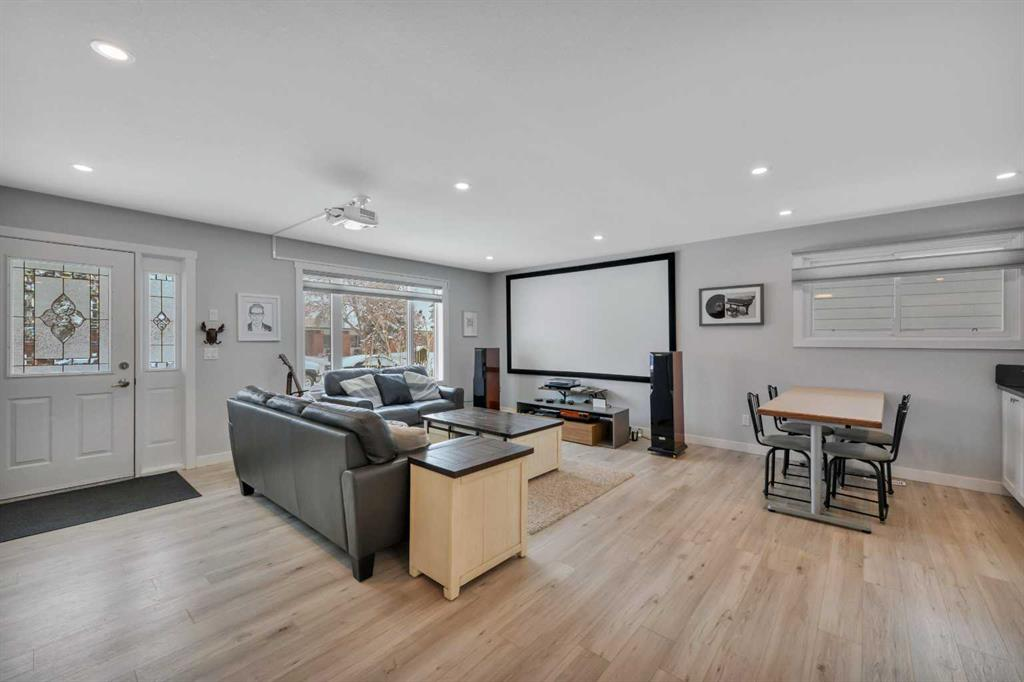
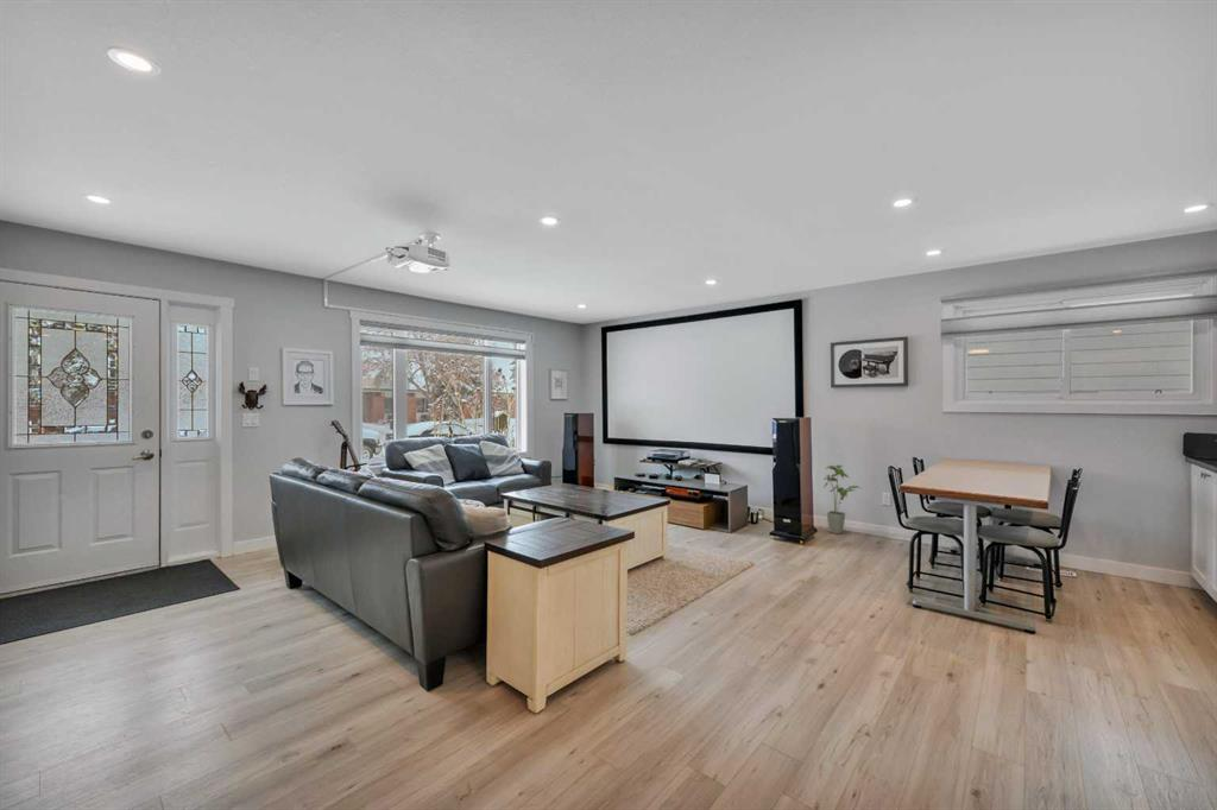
+ house plant (840, 499)
